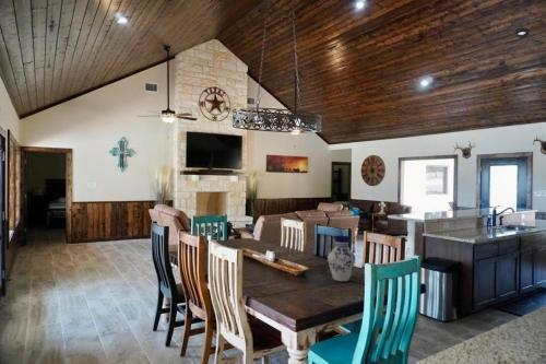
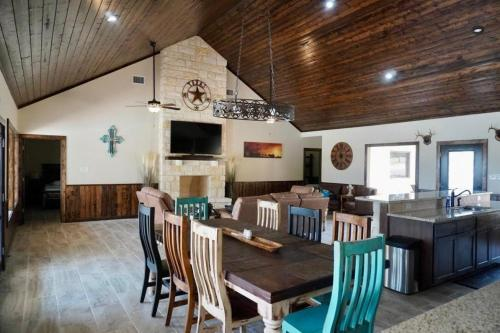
- vase (341, 258)
